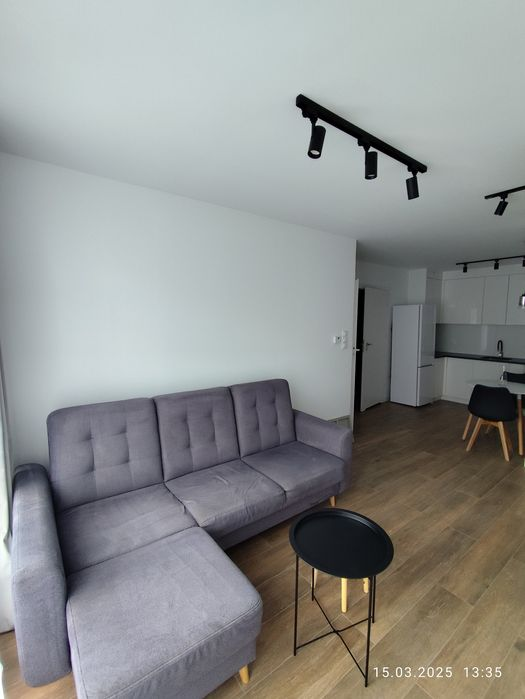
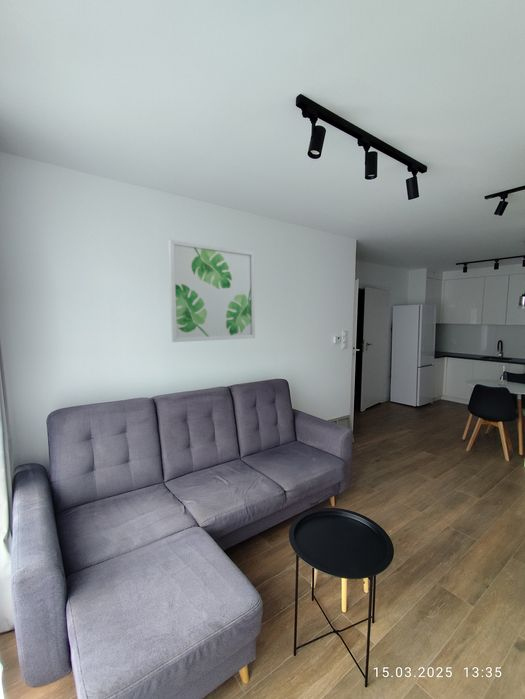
+ wall art (215, 293)
